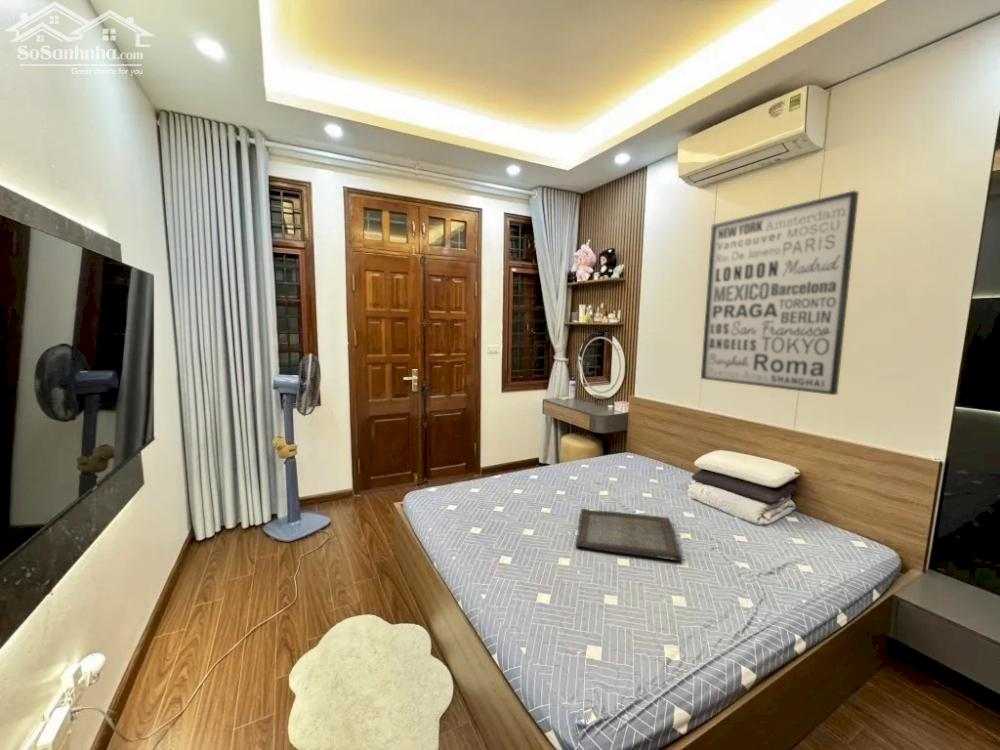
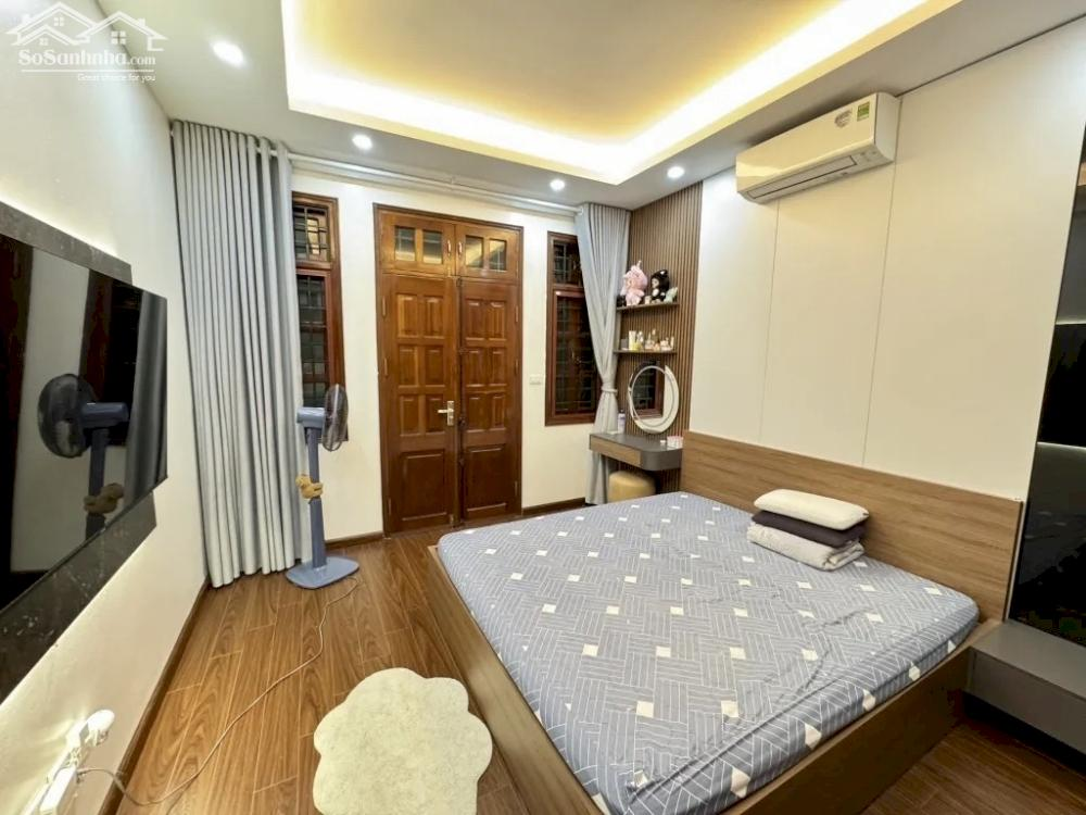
- serving tray (625, 530)
- wall art (767, 300)
